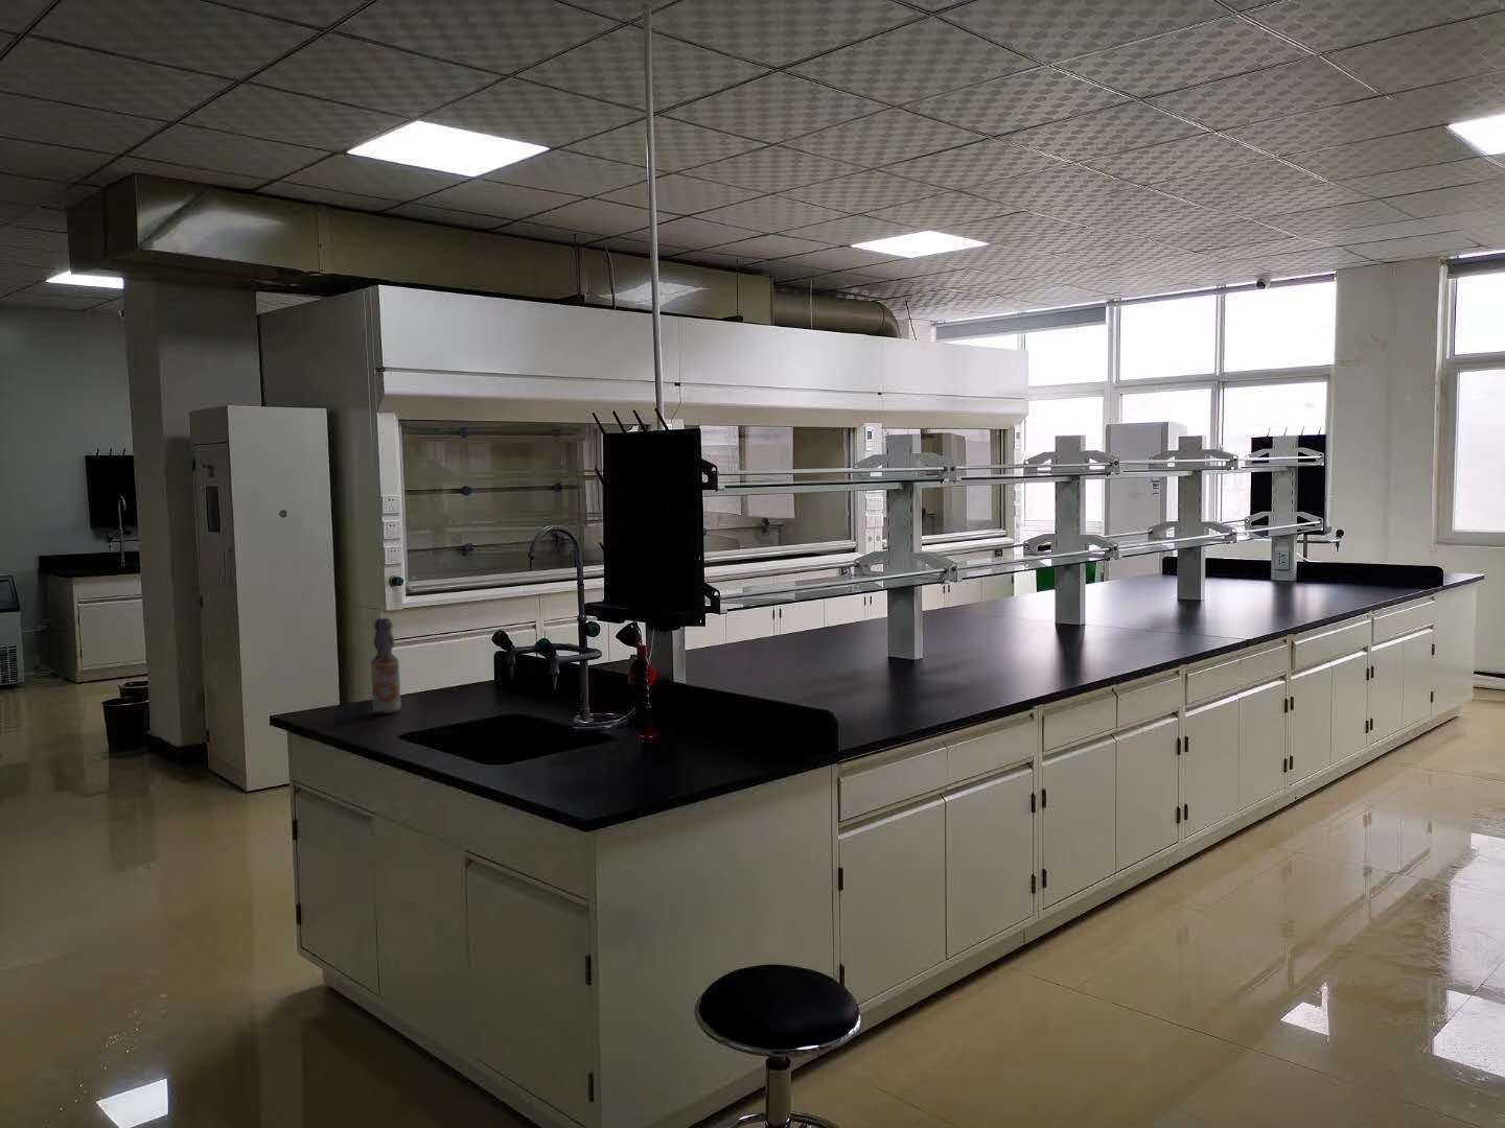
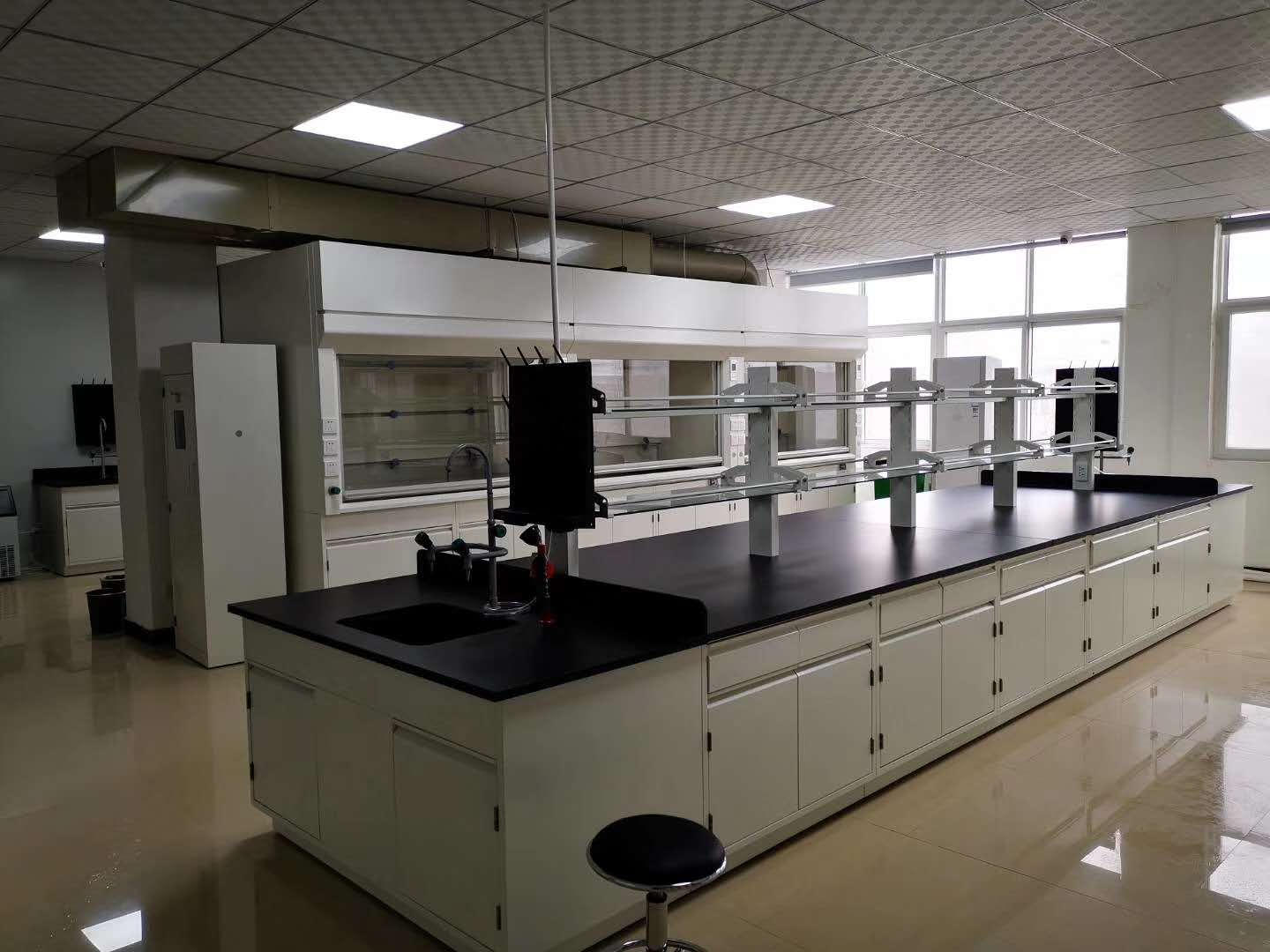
- bottle (385, 666)
